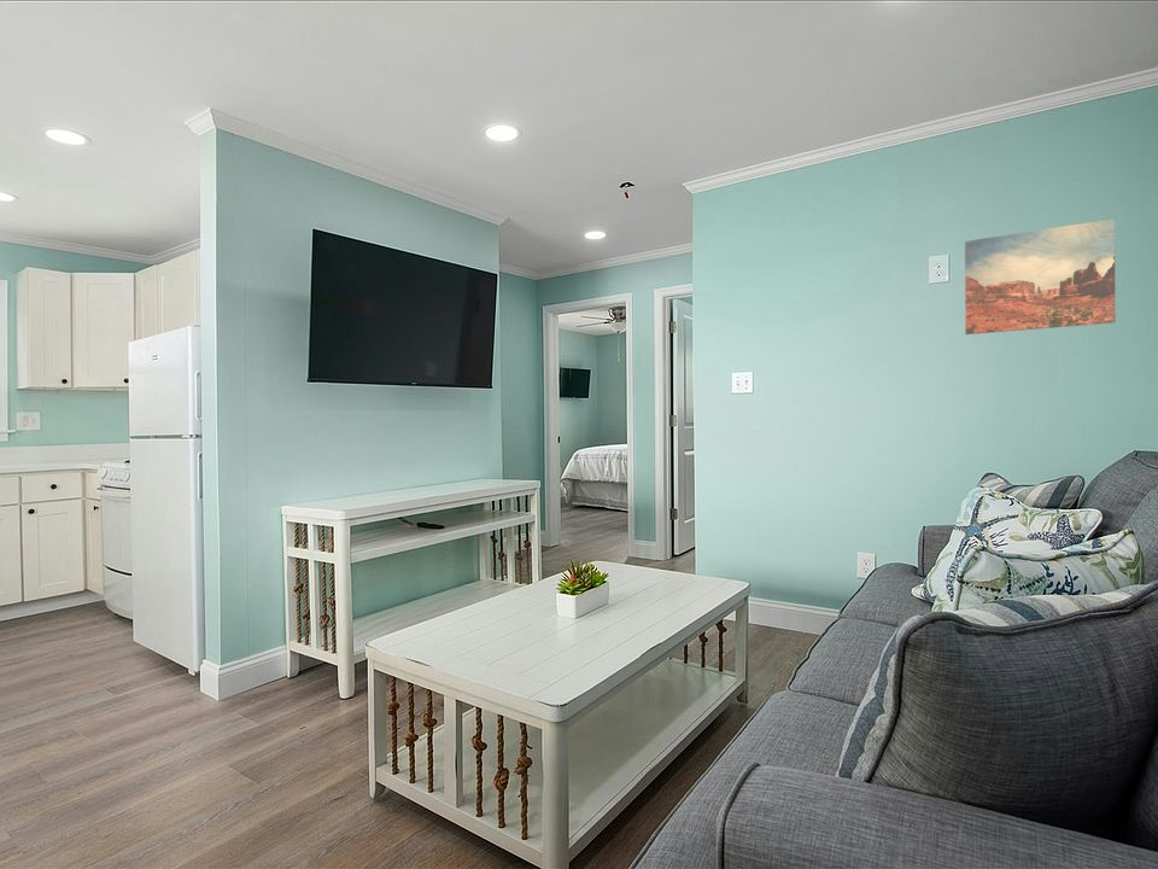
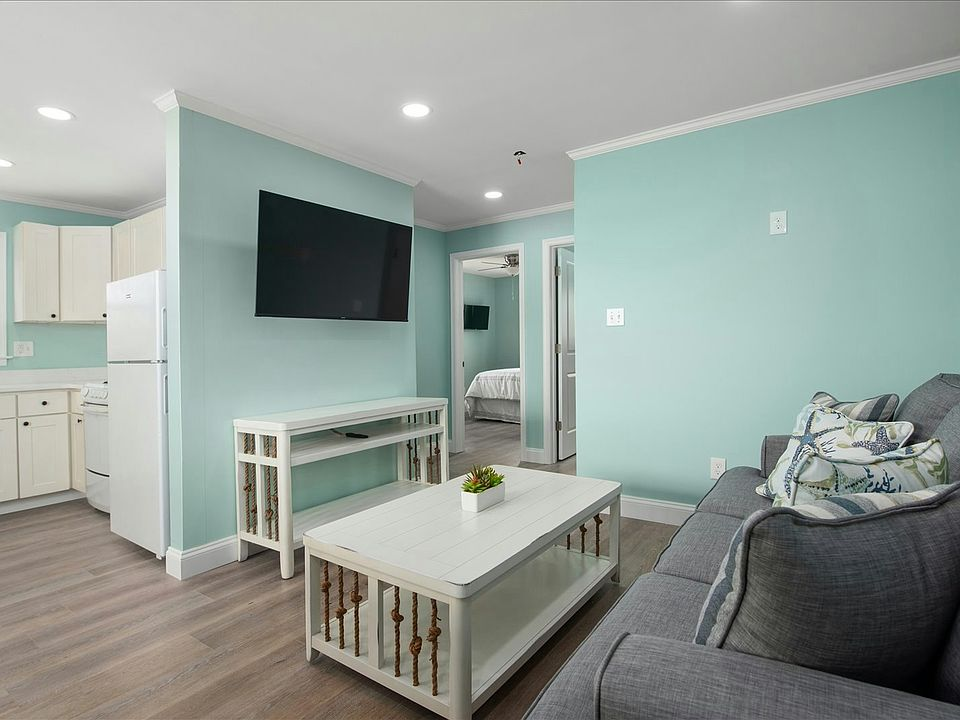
- wall art (1035, 279)
